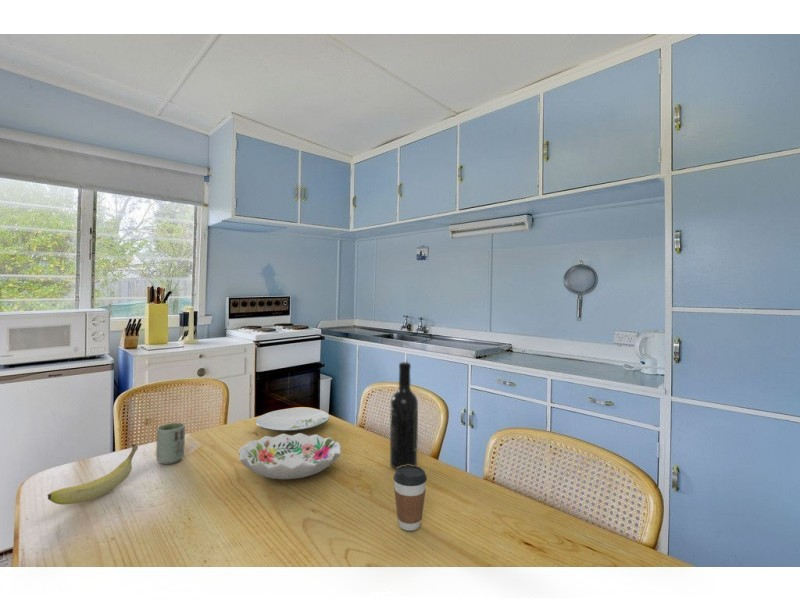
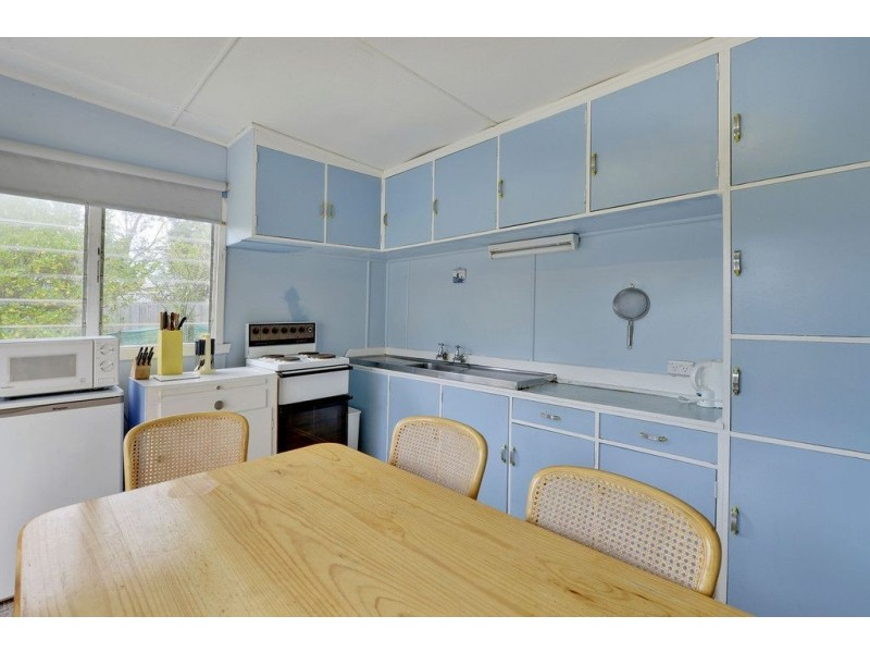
- decorative bowl (291, 456)
- plate (293, 422)
- coffee cup (409, 497)
- cup (170, 443)
- banana (98, 478)
- wine bottle (404, 414)
